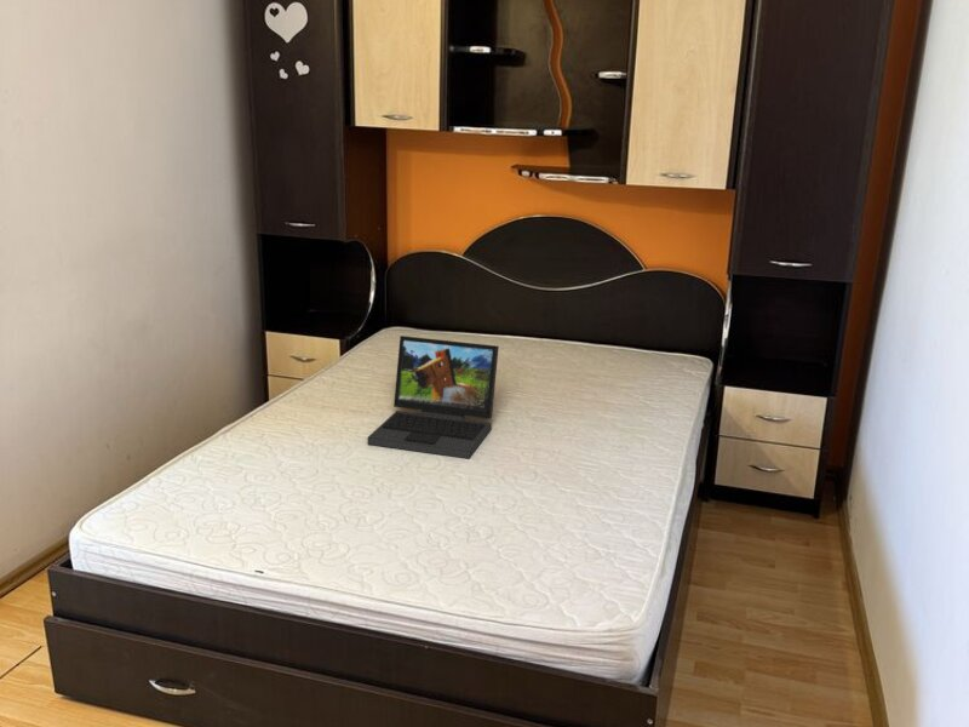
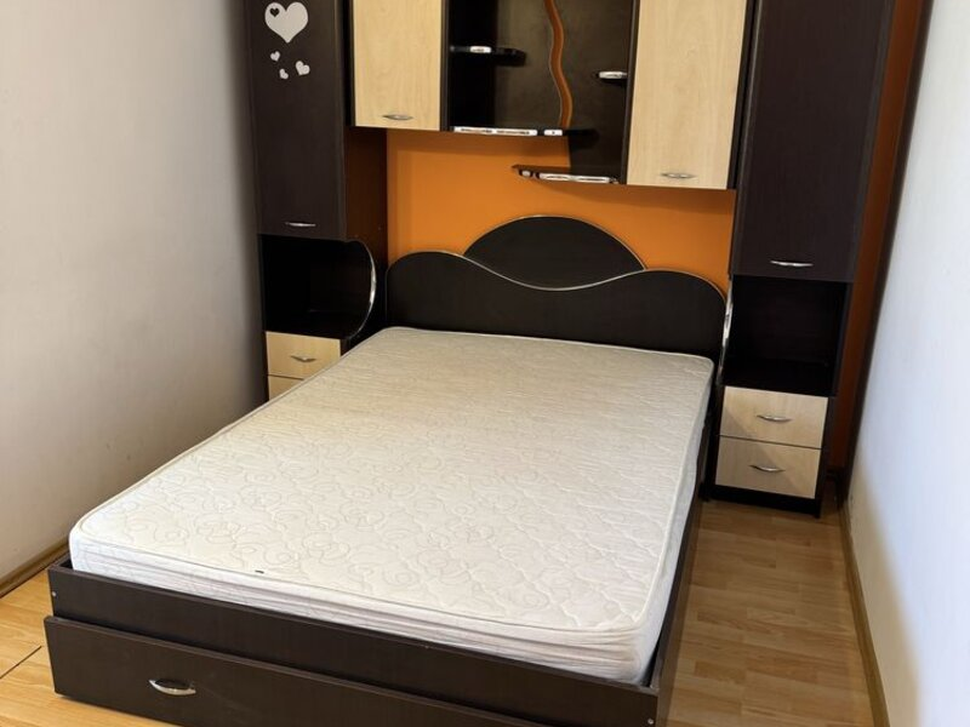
- laptop (434, 393)
